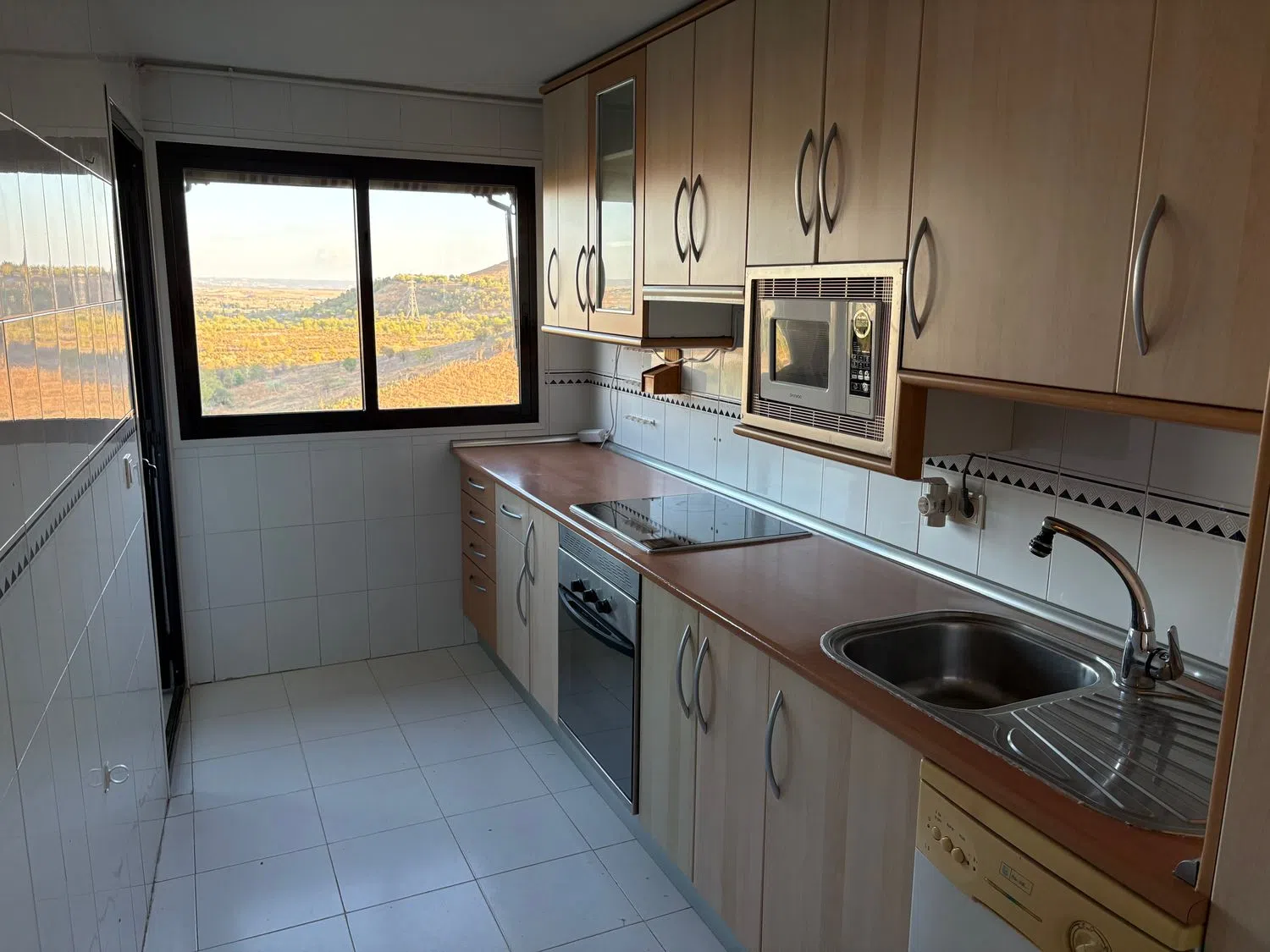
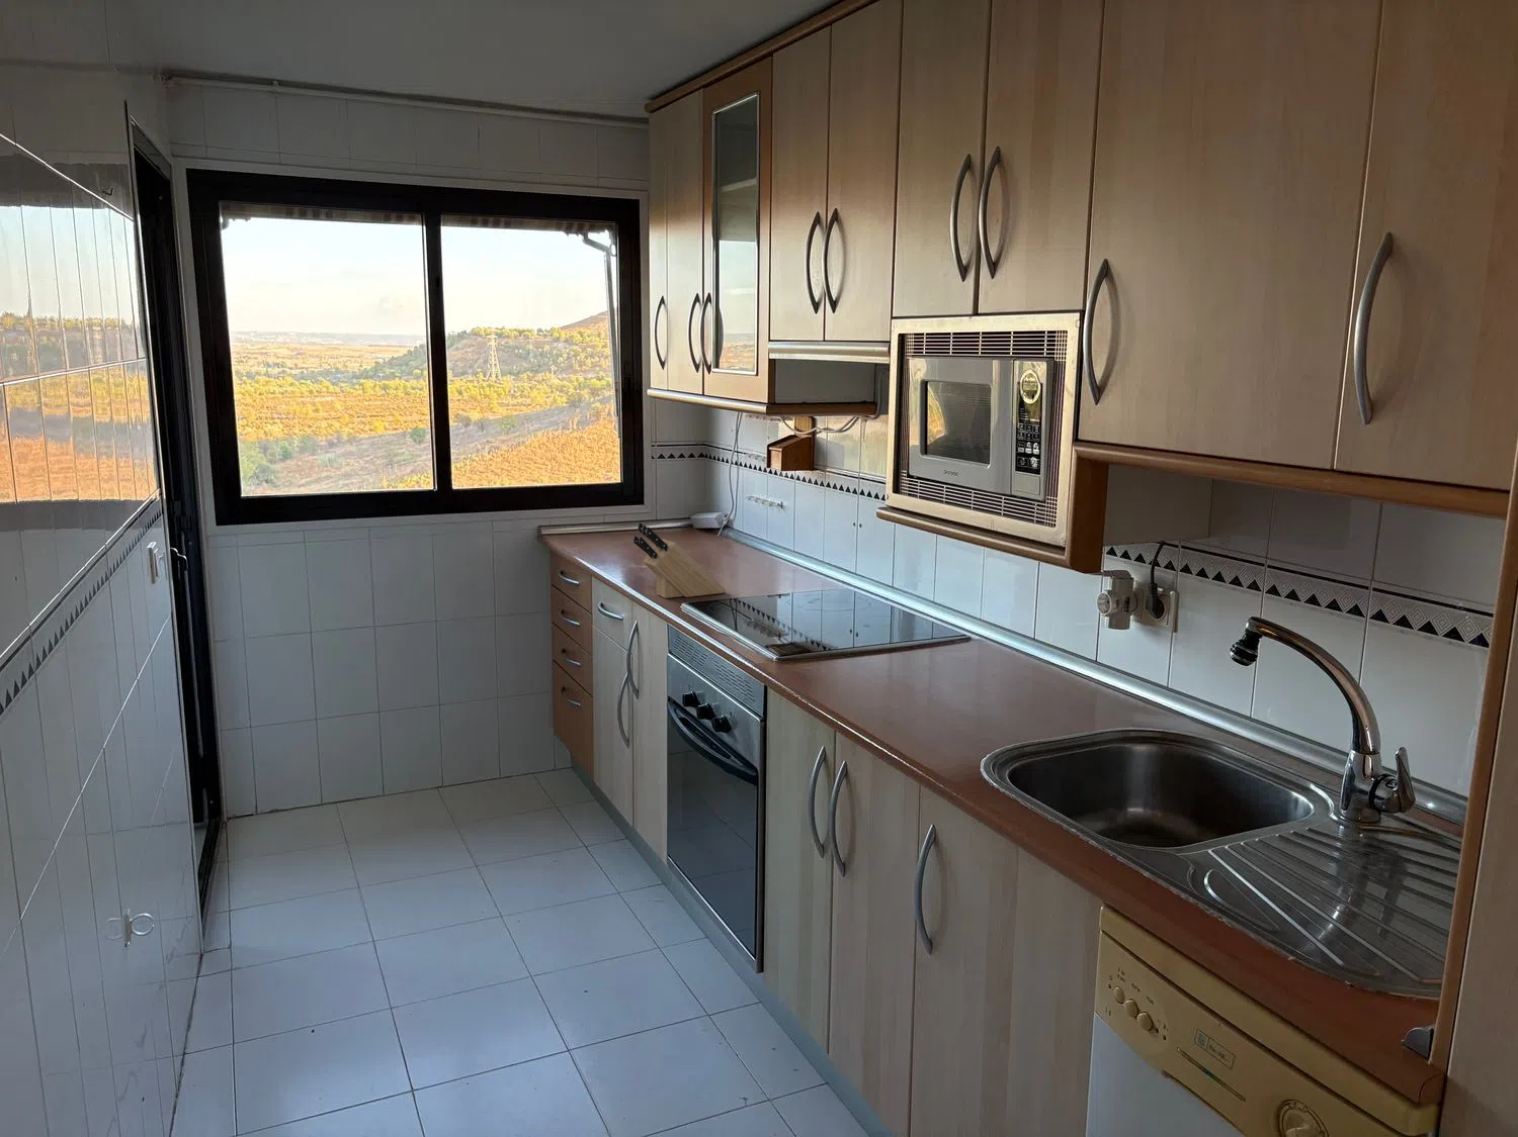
+ knife block (678, 558)
